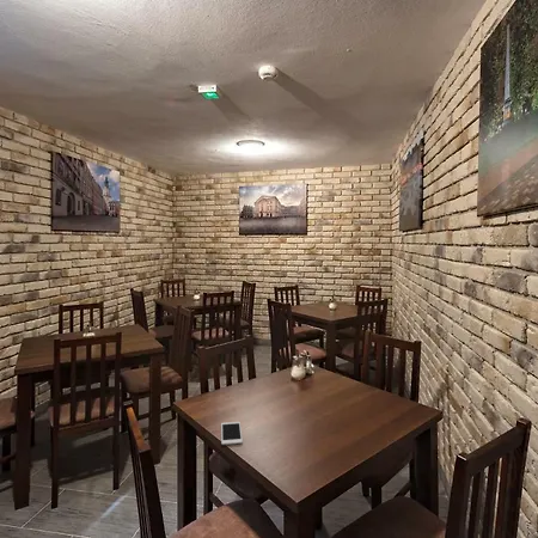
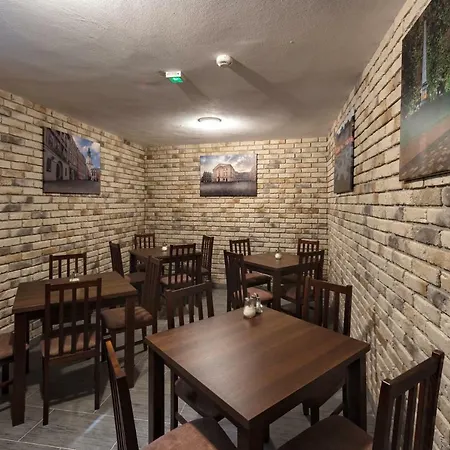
- cell phone (231, 432)
